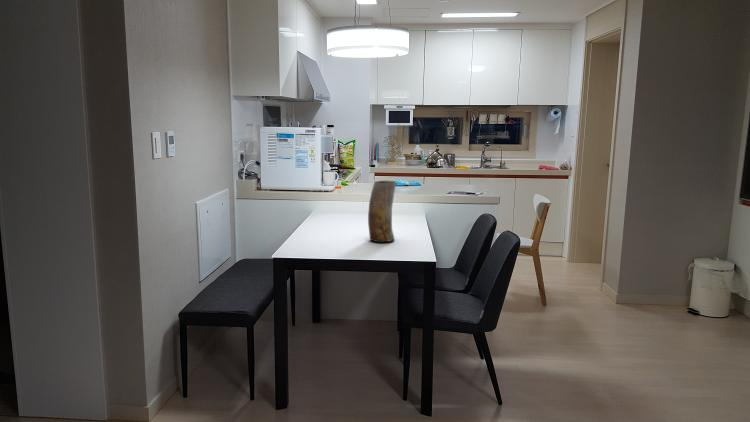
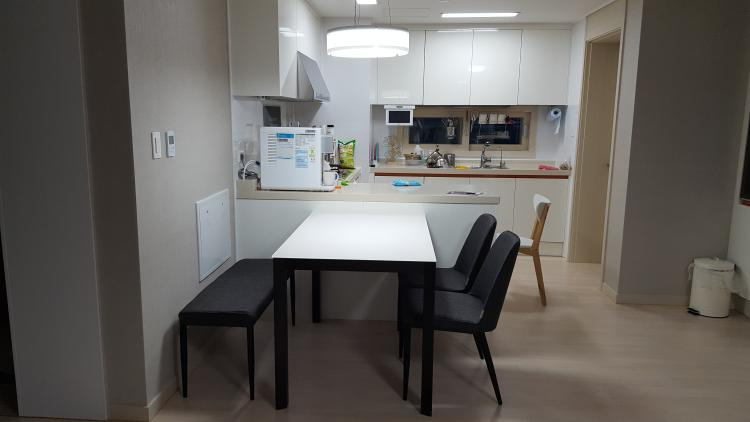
- vase (382, 210)
